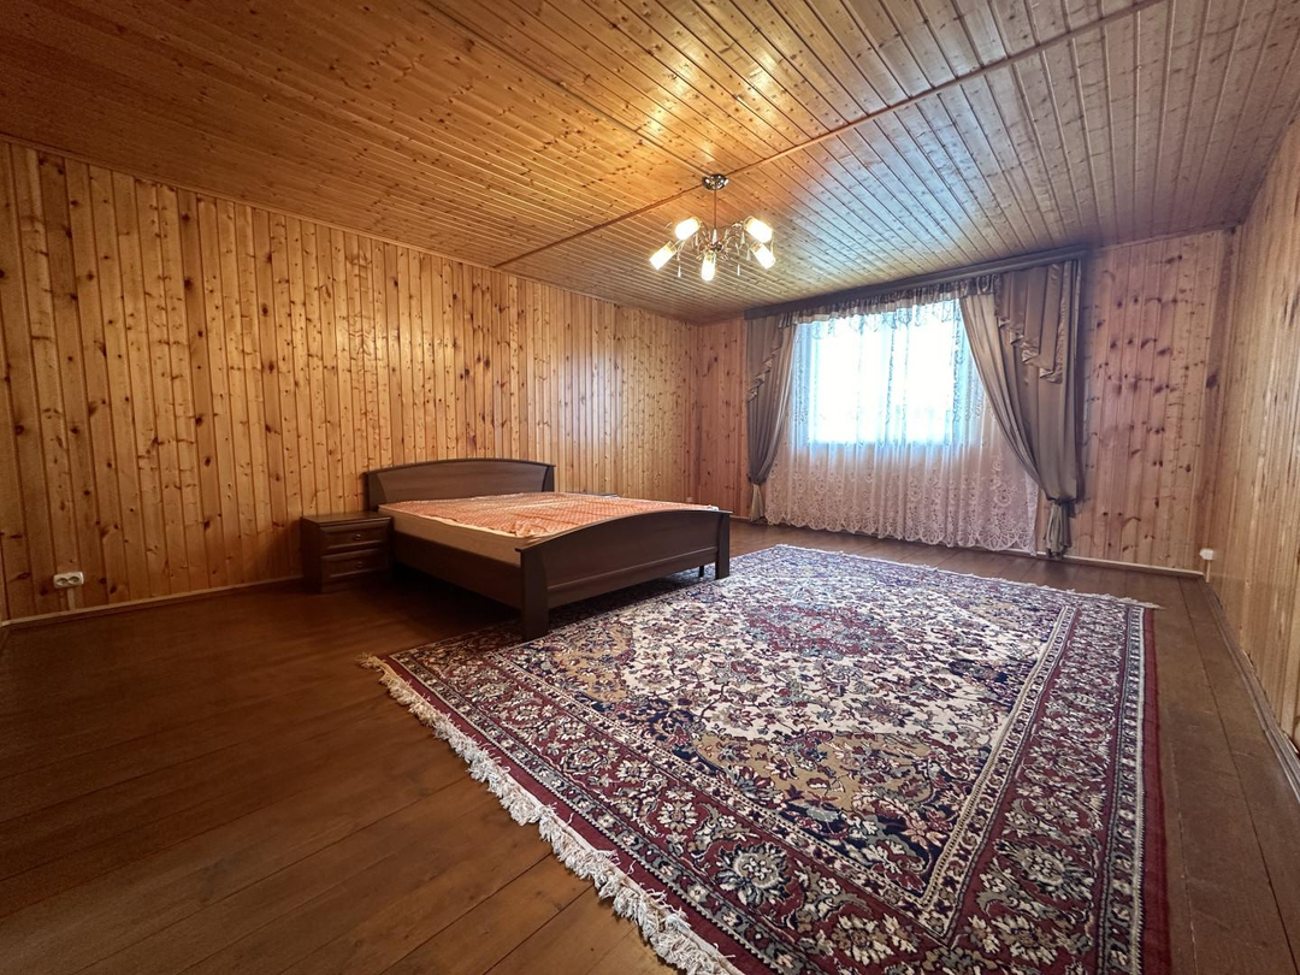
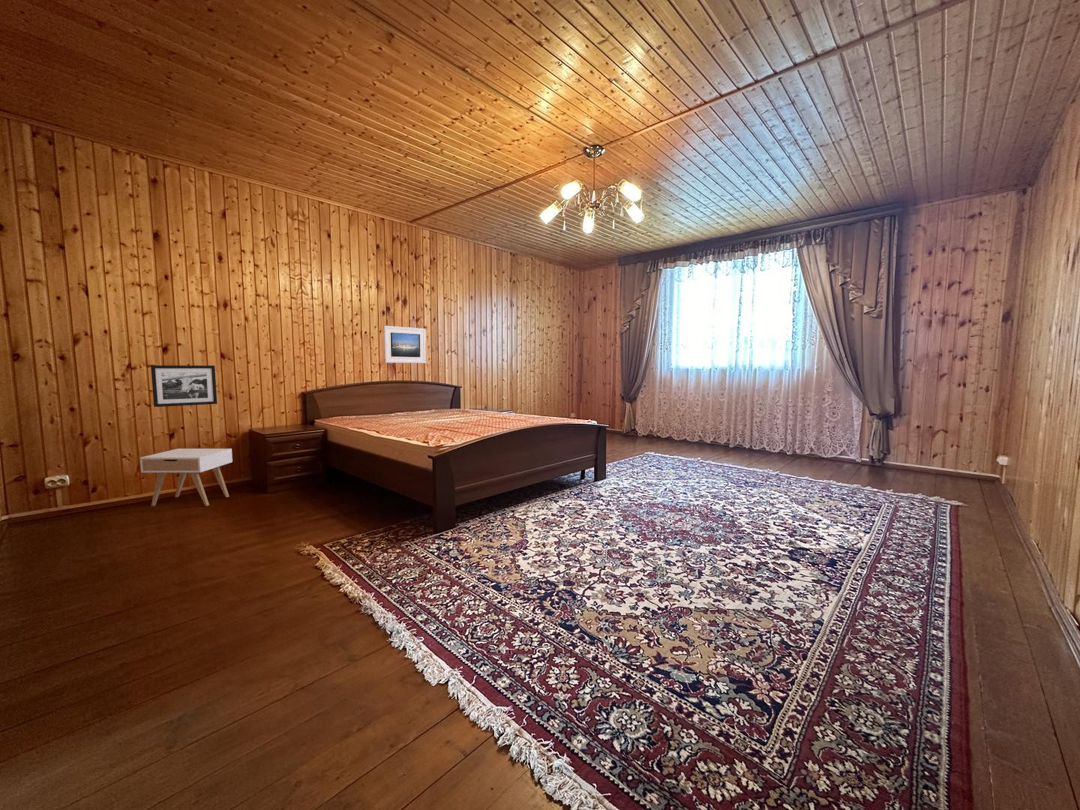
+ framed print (405, 345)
+ picture frame (185, 385)
+ nightstand (191, 476)
